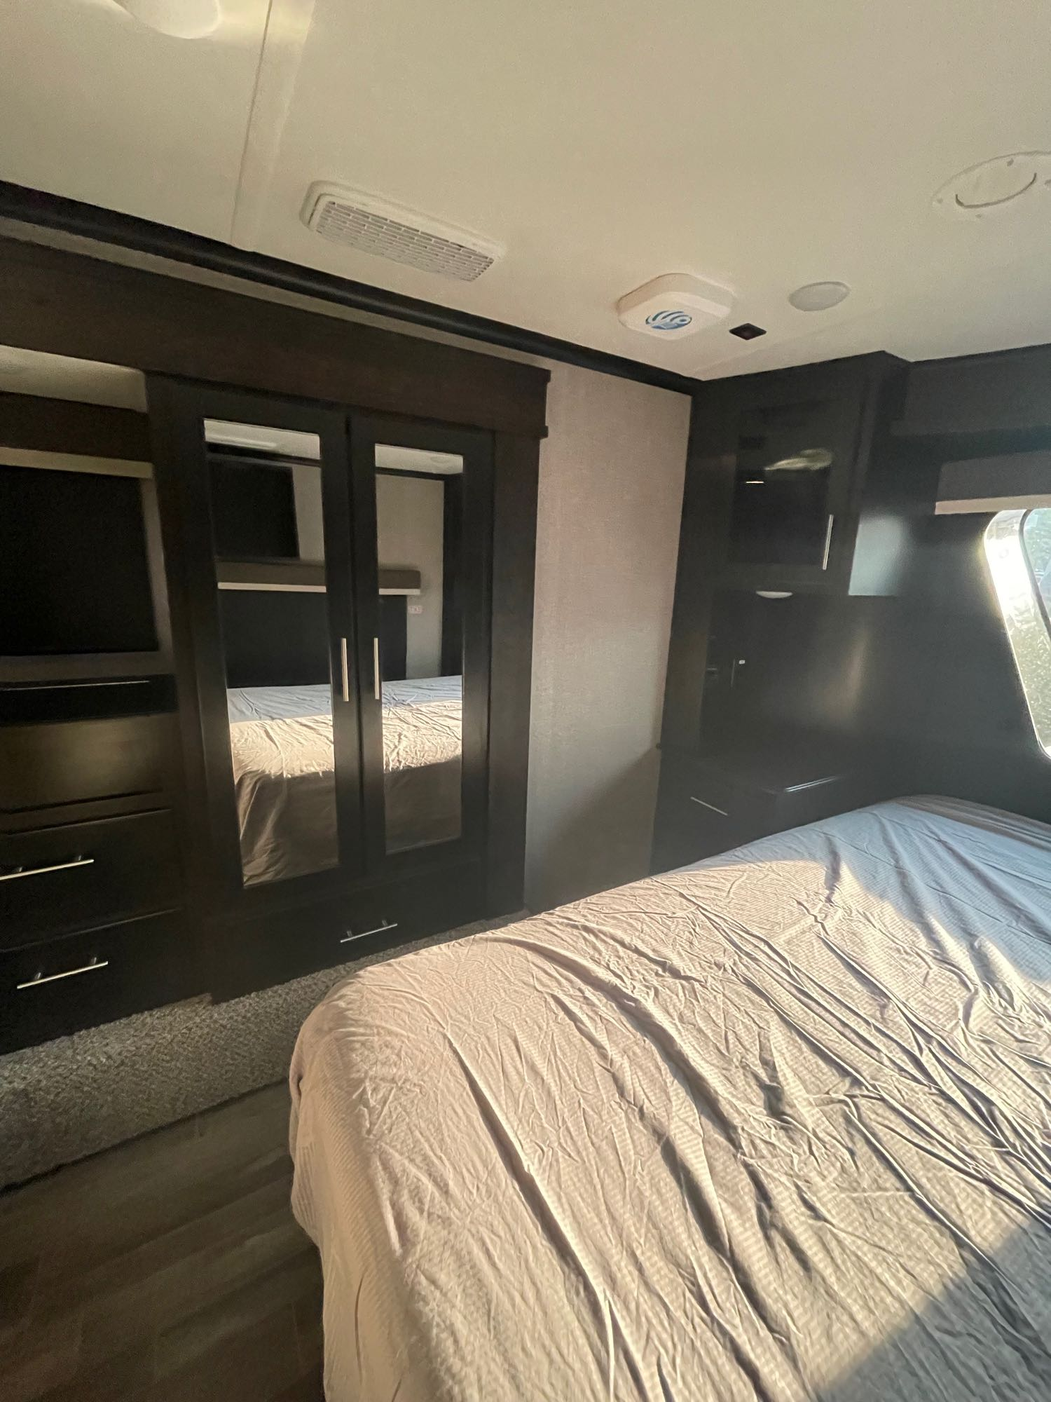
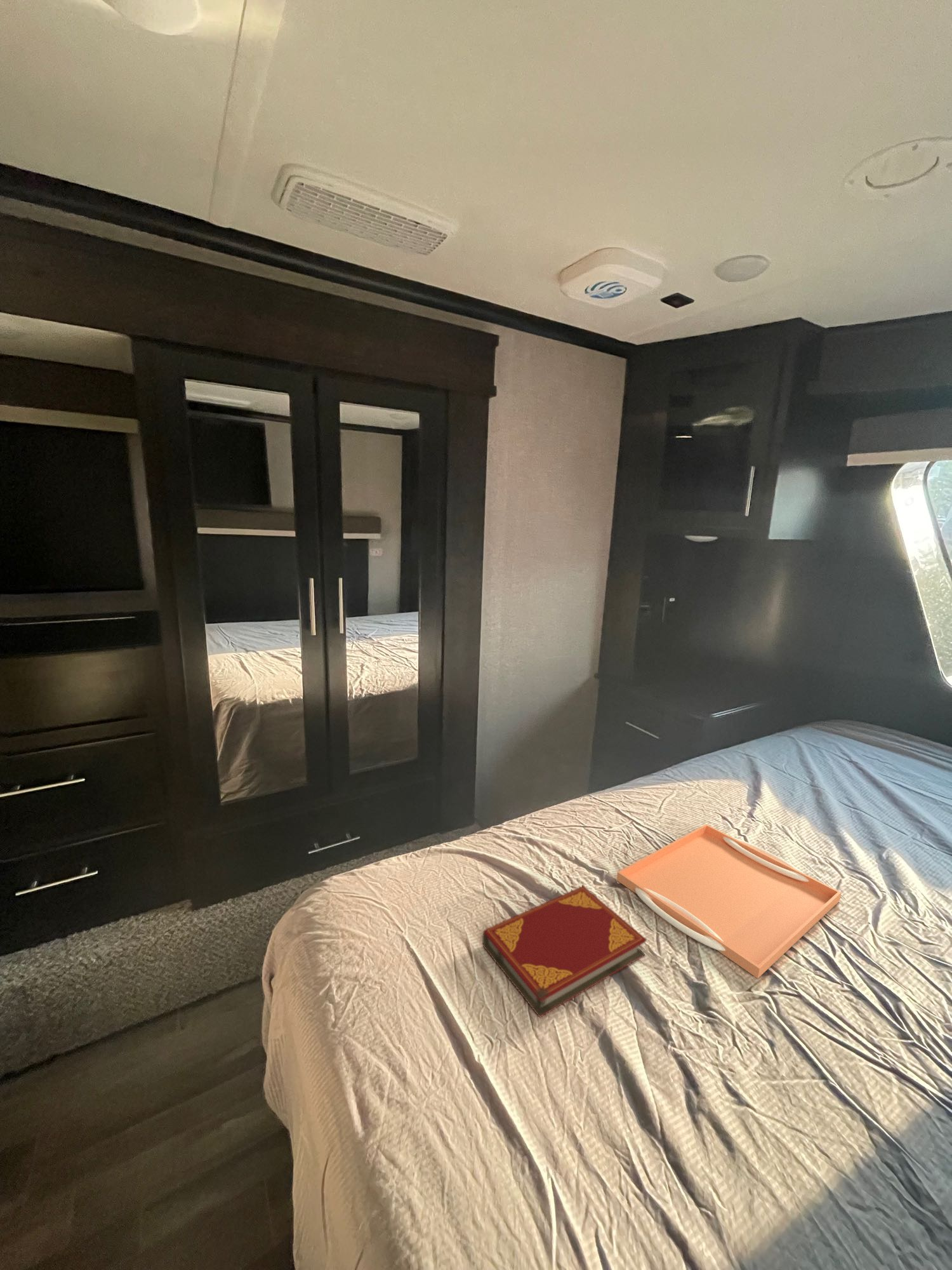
+ serving tray (727, 886)
+ hardback book (563, 942)
